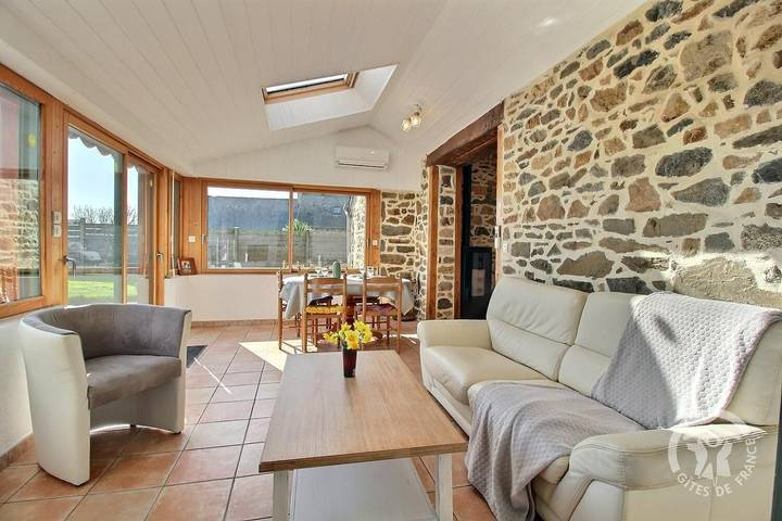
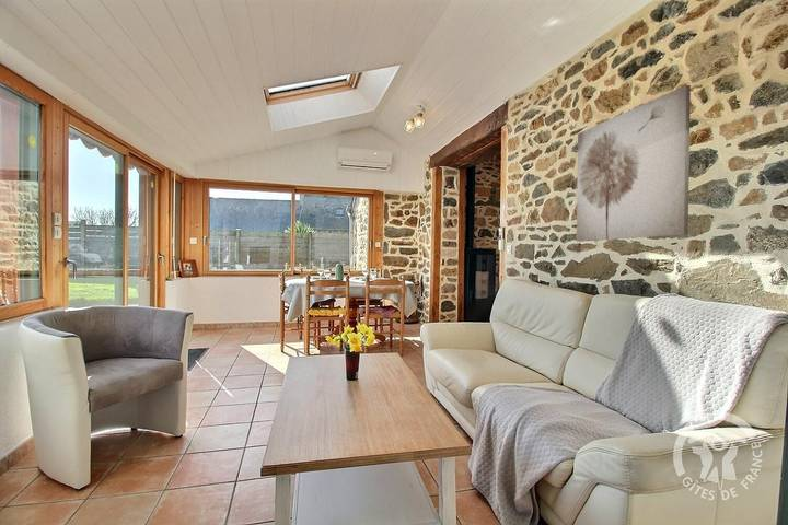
+ wall art (624, 176)
